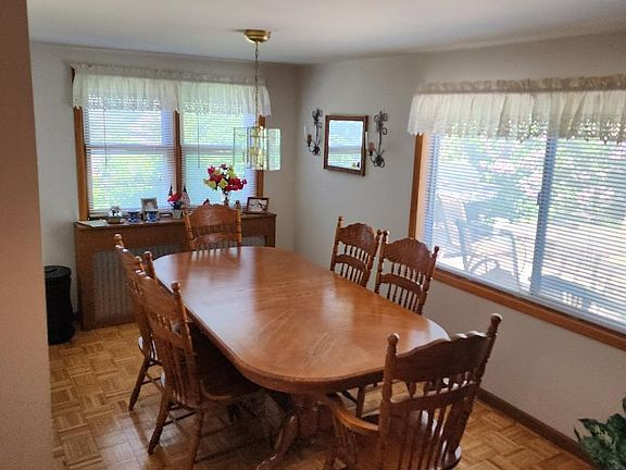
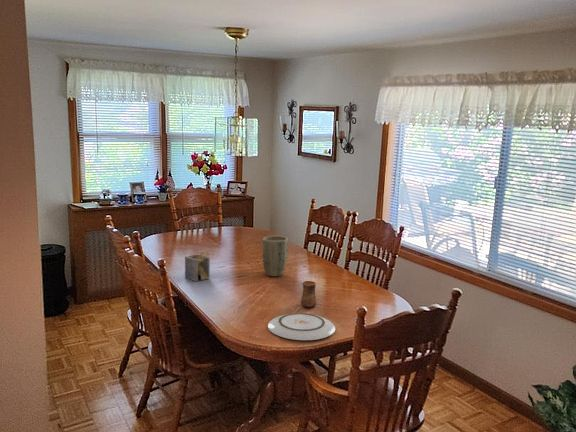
+ cup (308, 294)
+ napkin holder (197, 263)
+ plate (301, 324)
+ plant pot (275, 256)
